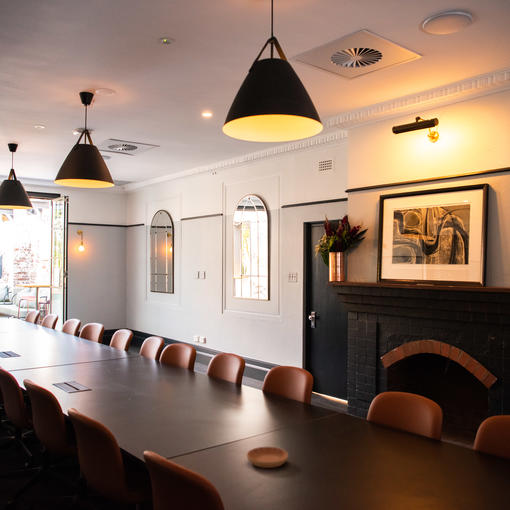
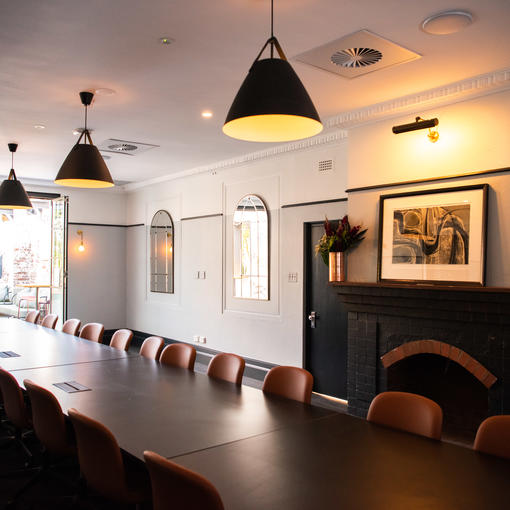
- saucer (267, 457)
